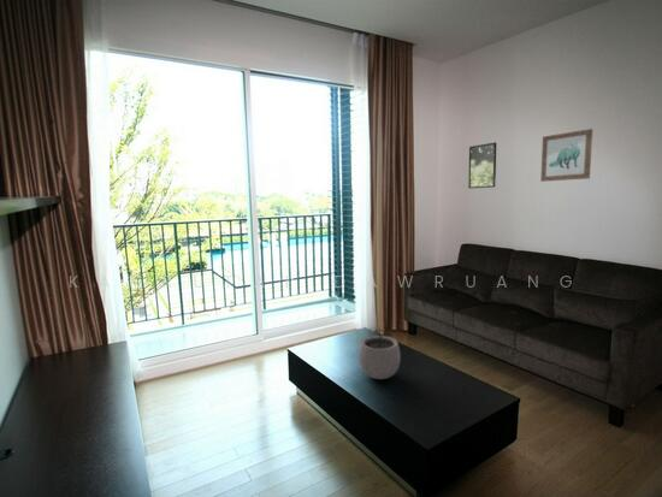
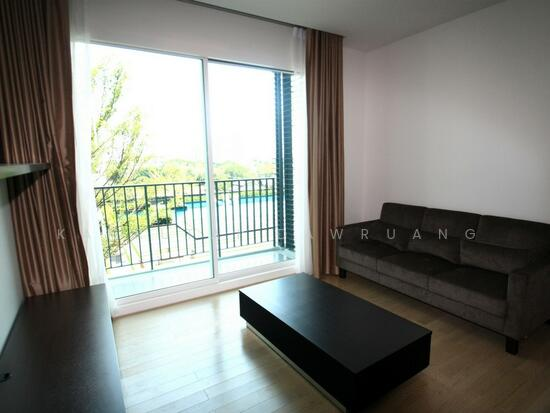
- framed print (481, 166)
- wall art (565, 156)
- plant pot (379, 351)
